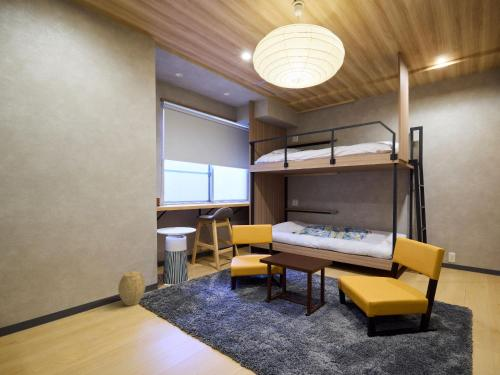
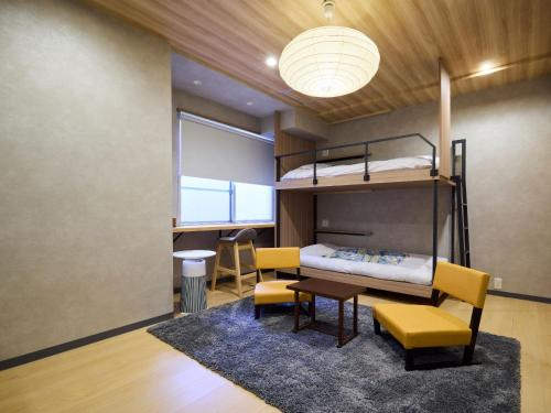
- woven basket (132, 287)
